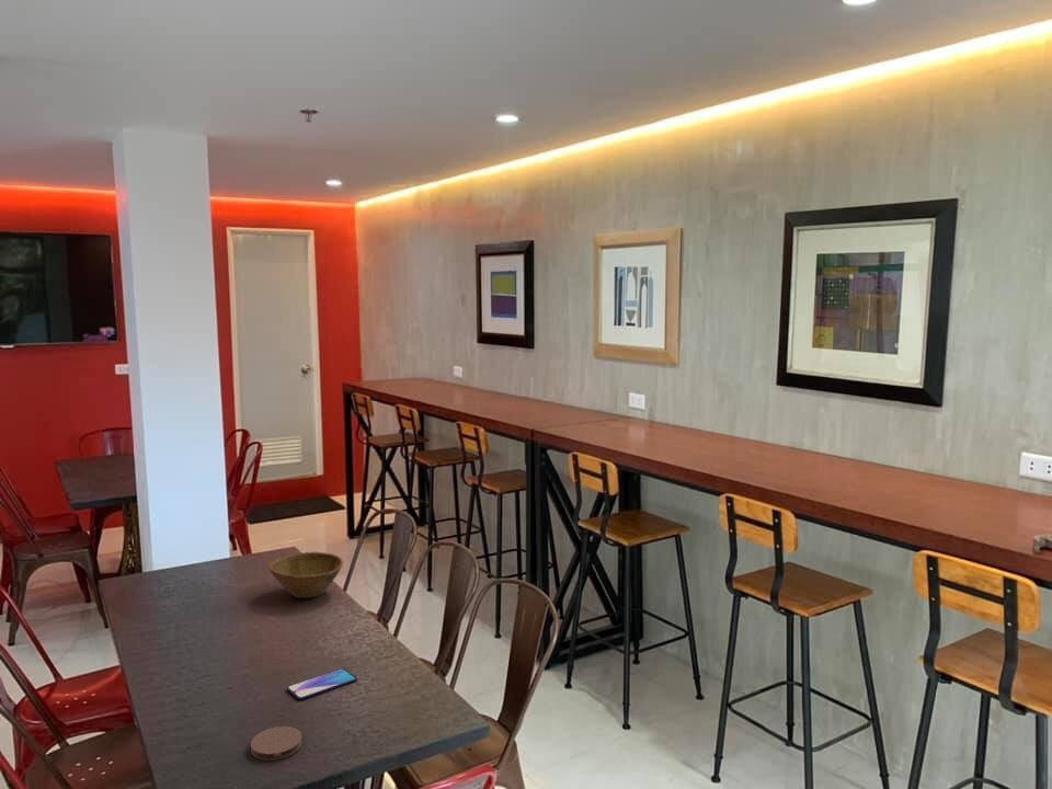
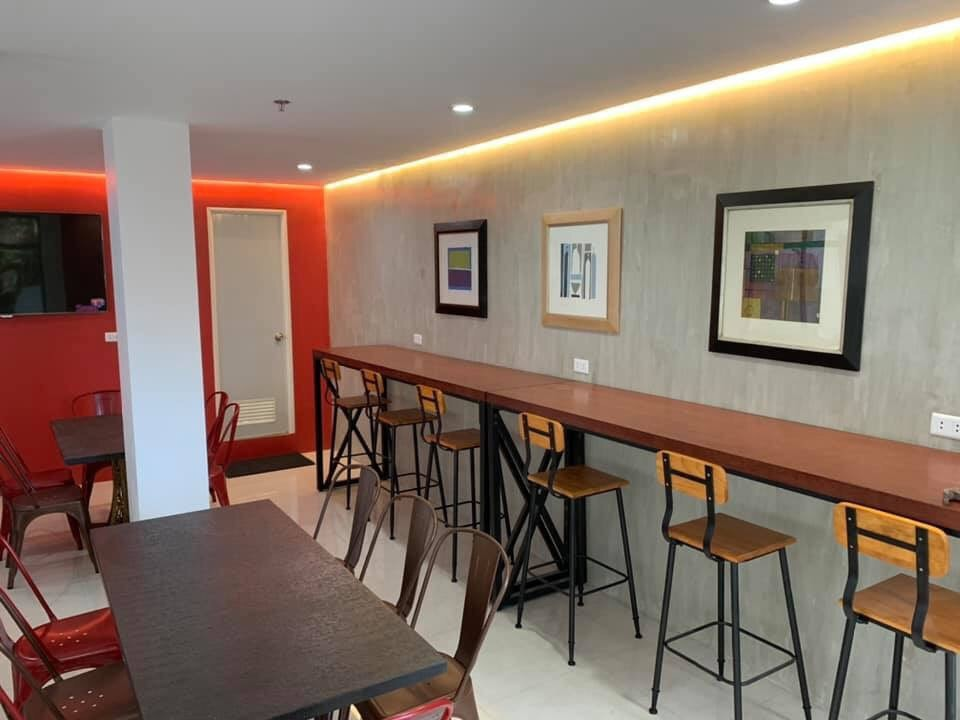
- smartphone (322, 683)
- coaster (276, 742)
- bowl (306, 578)
